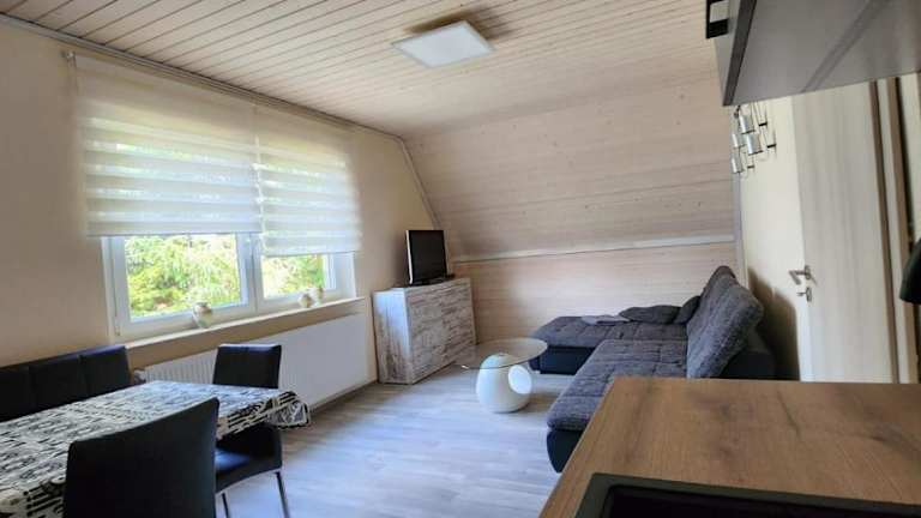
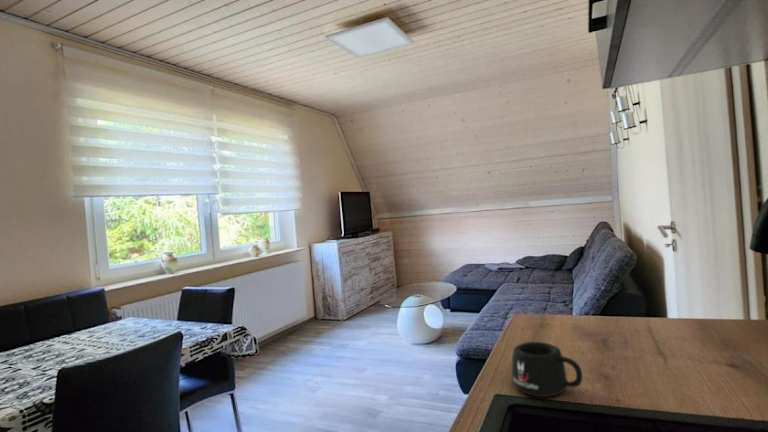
+ mug (546, 370)
